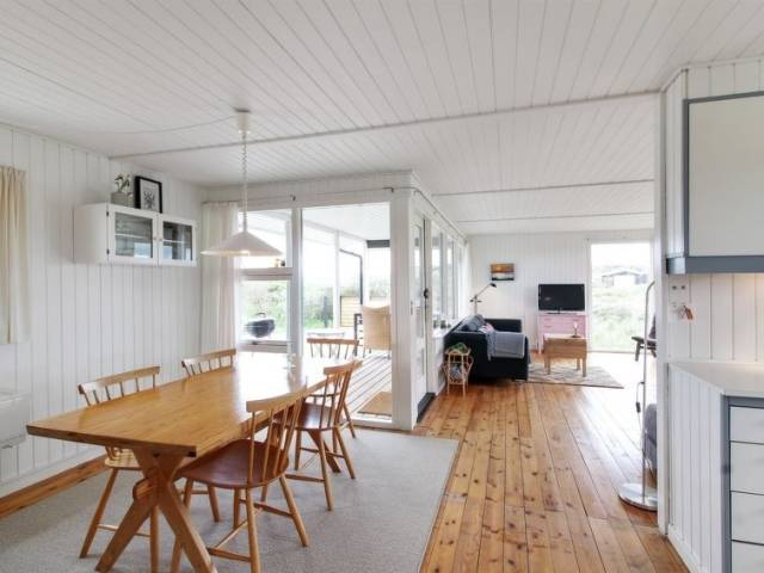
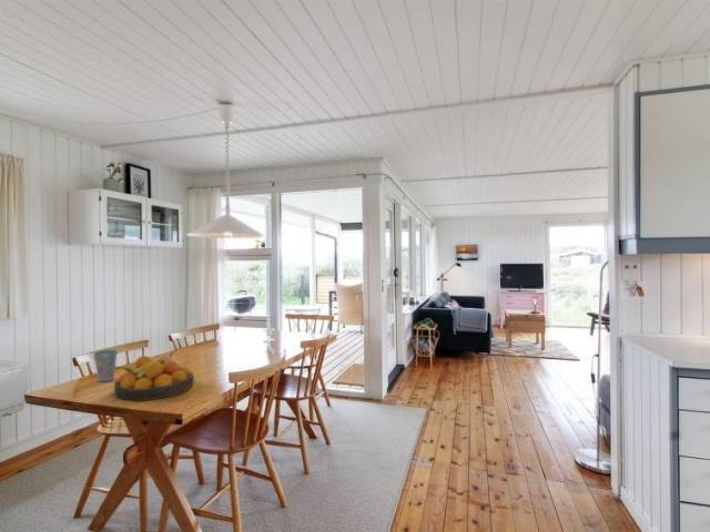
+ cup (105, 366)
+ fruit bowl (155, 372)
